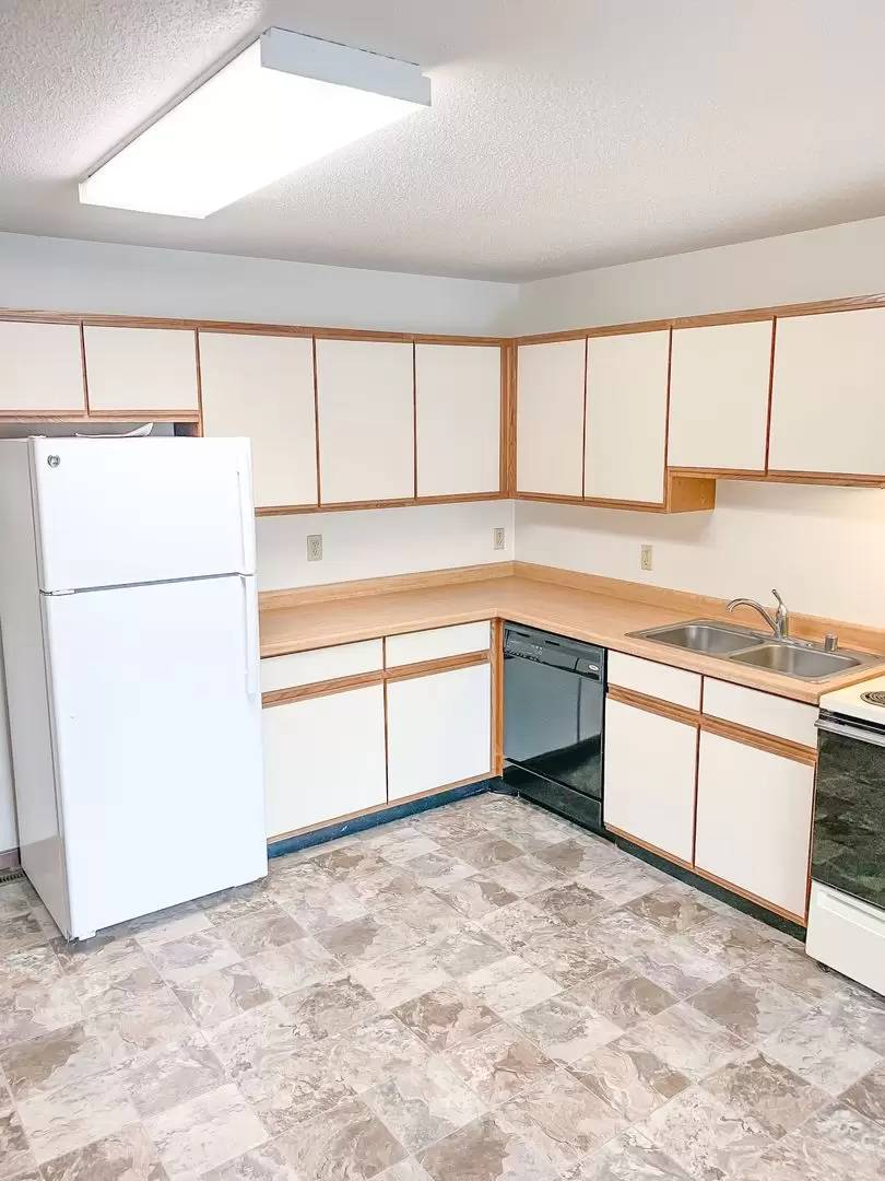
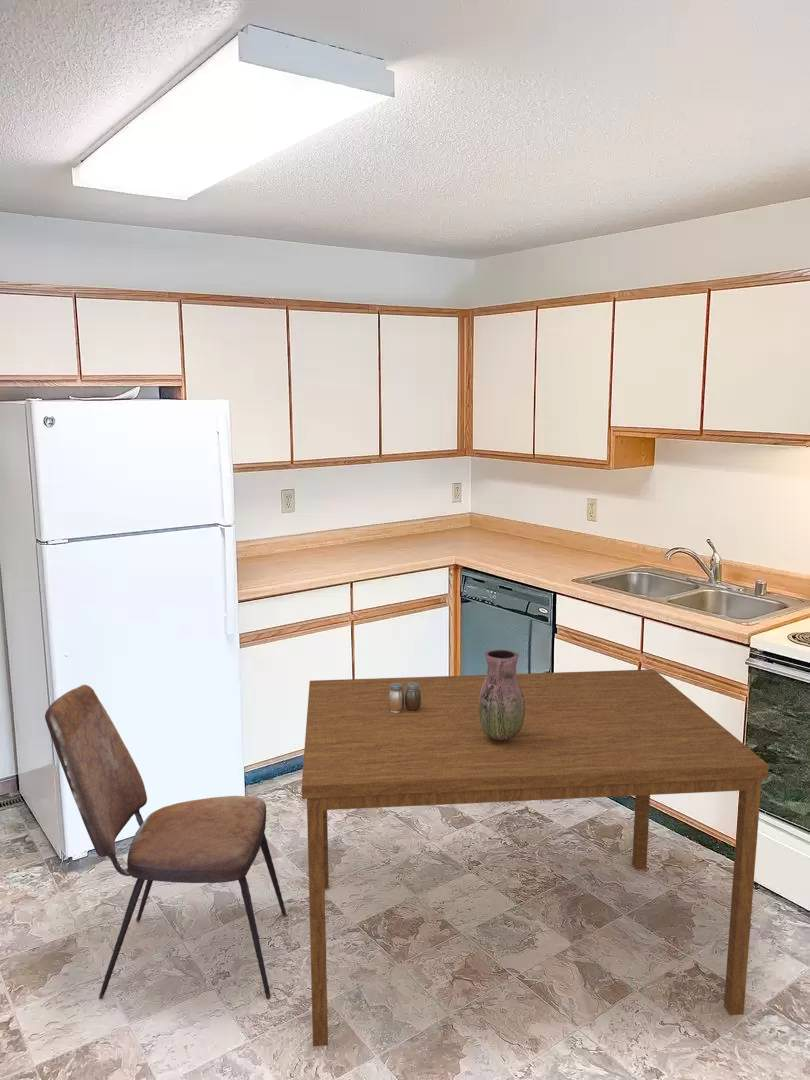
+ vase (502, 696)
+ dining table (506, 801)
+ salt and pepper shaker (405, 696)
+ dining chair (173, 827)
